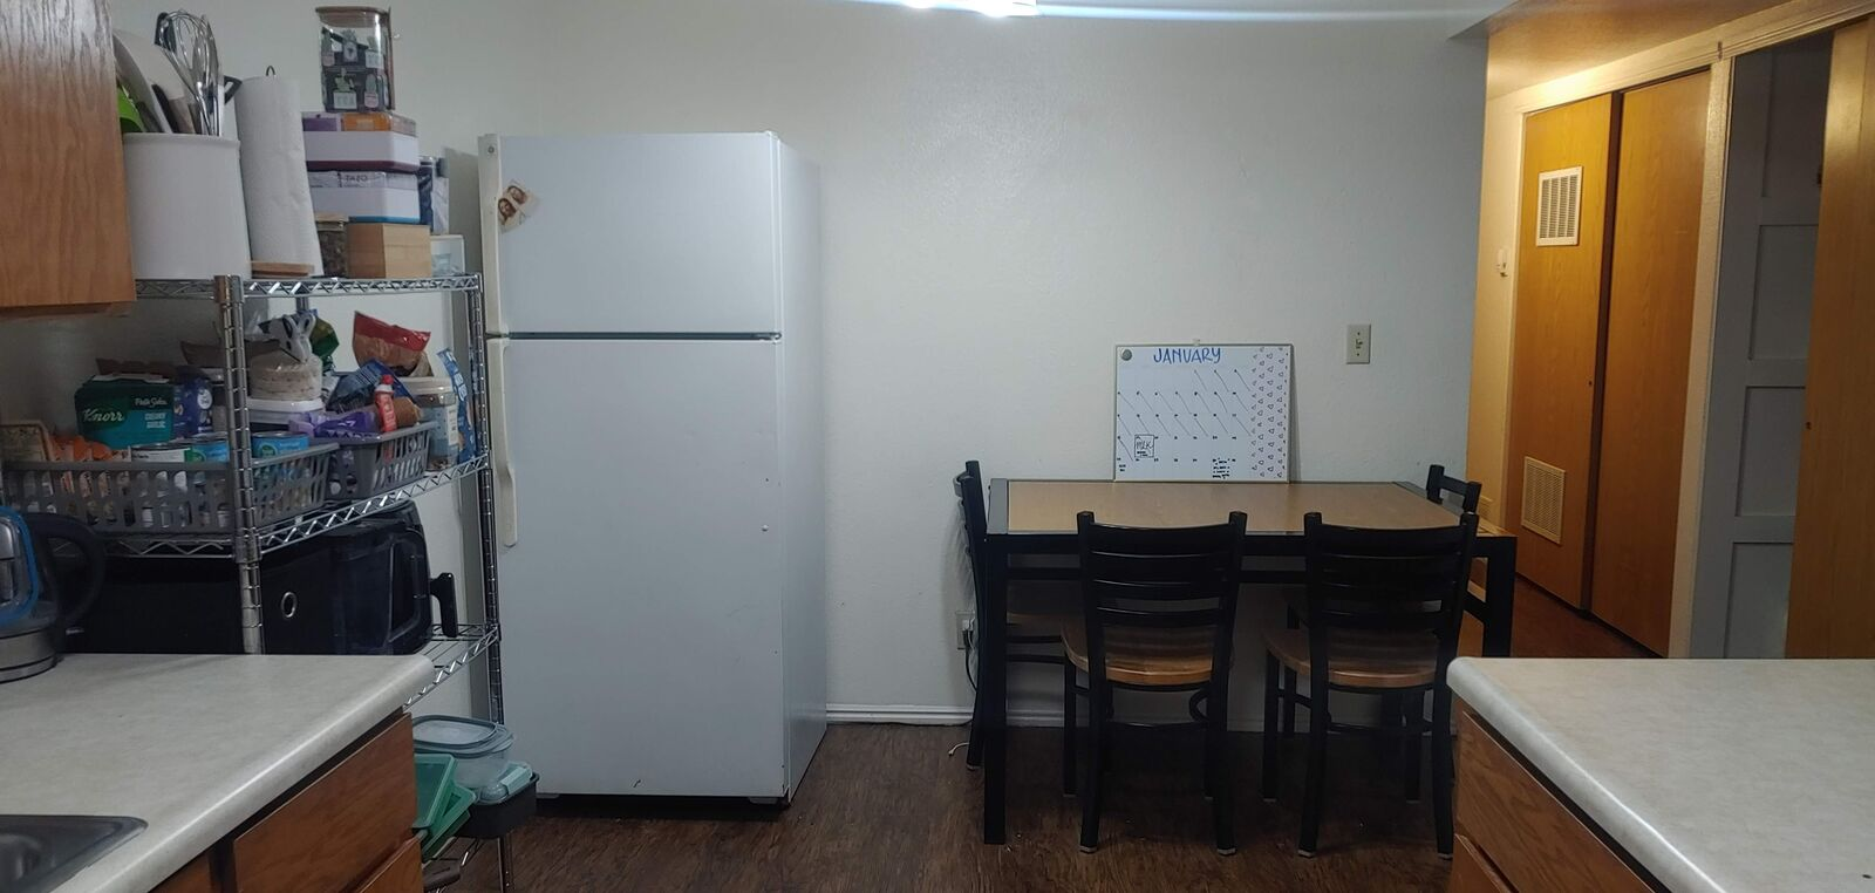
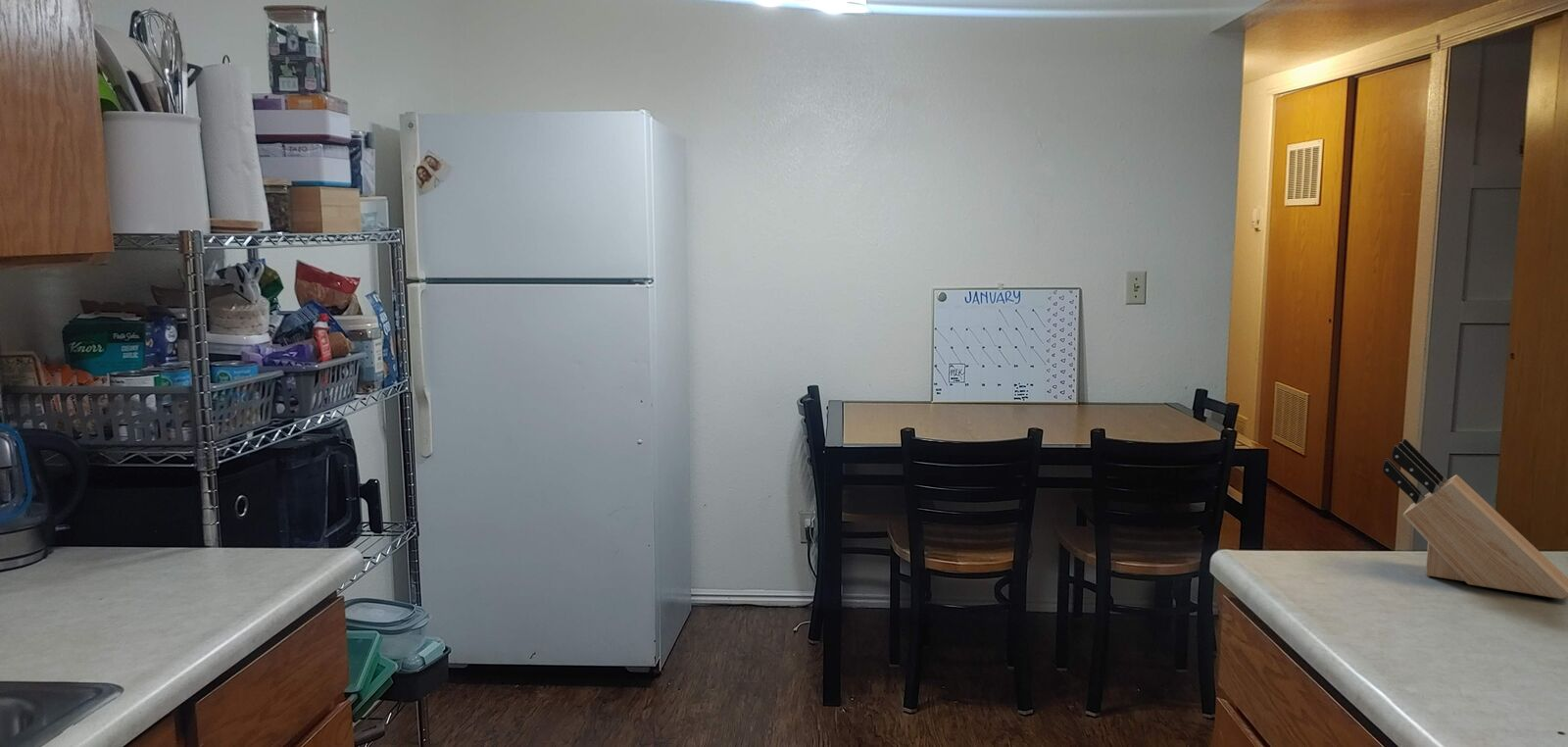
+ knife block (1473, 513)
